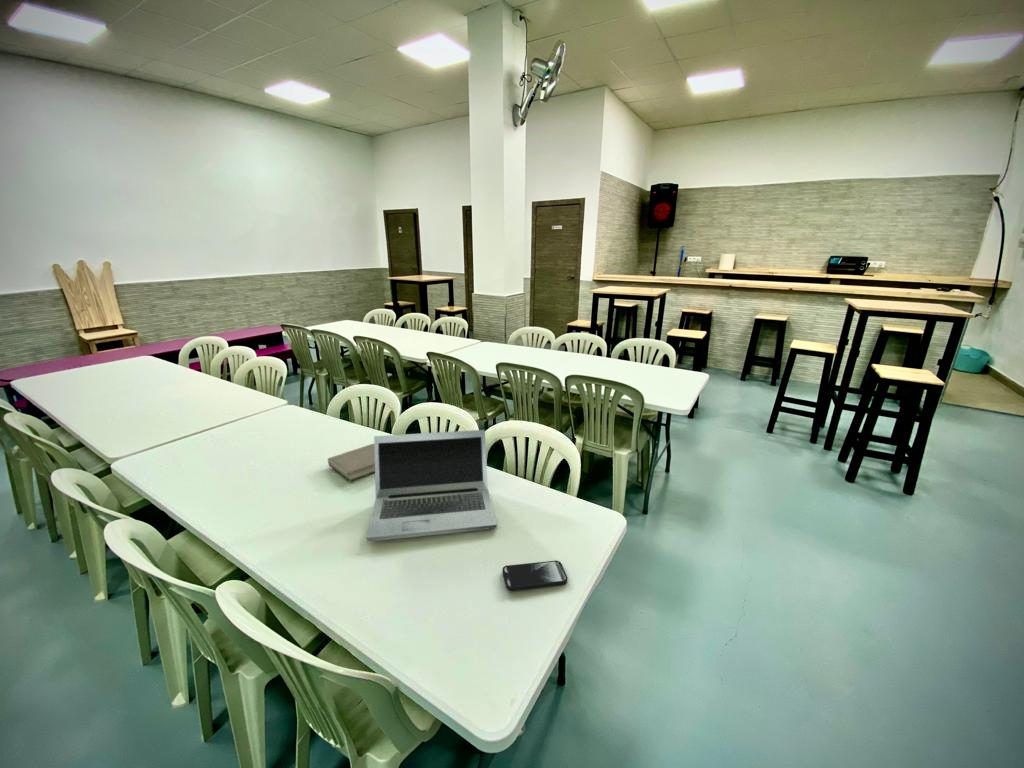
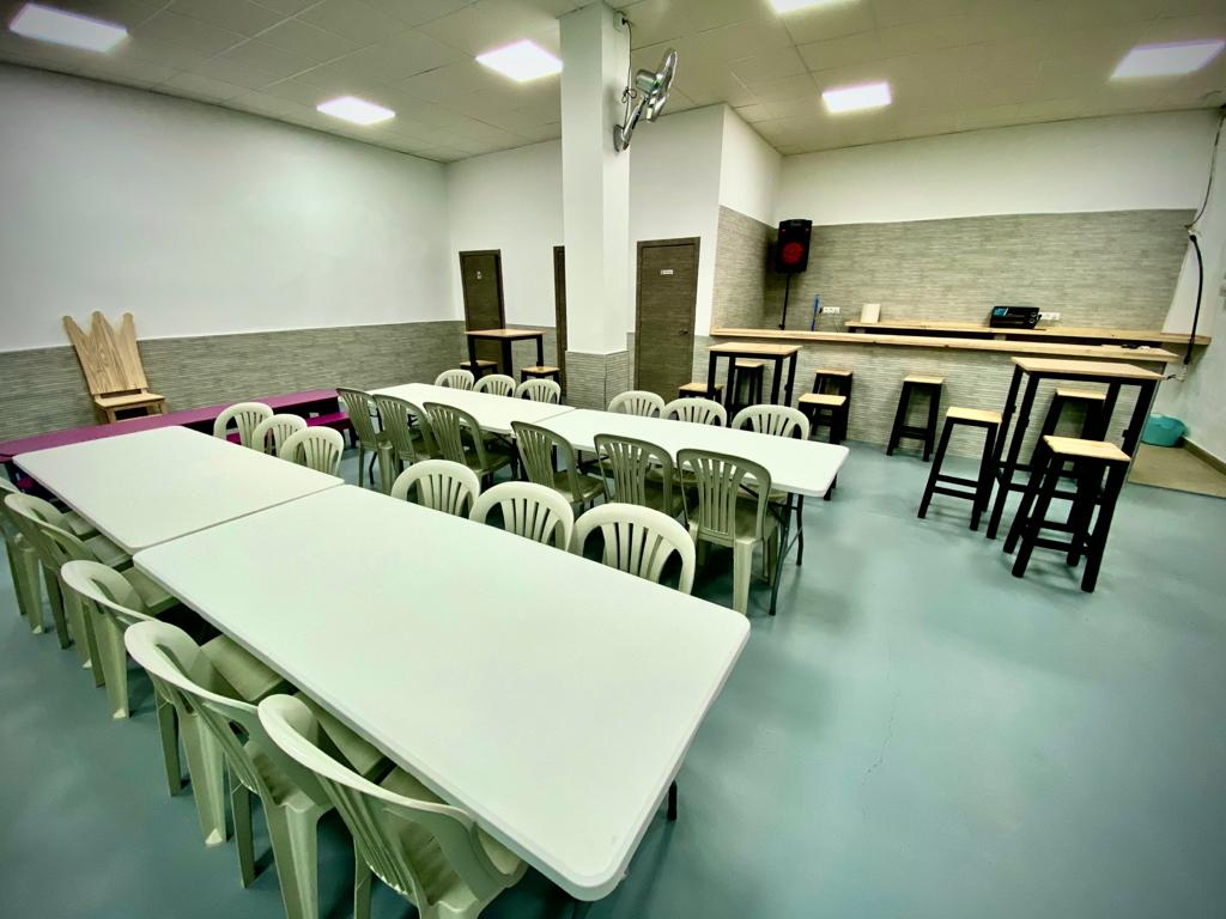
- laptop (432, 480)
- smartphone (534, 574)
- book (369, 458)
